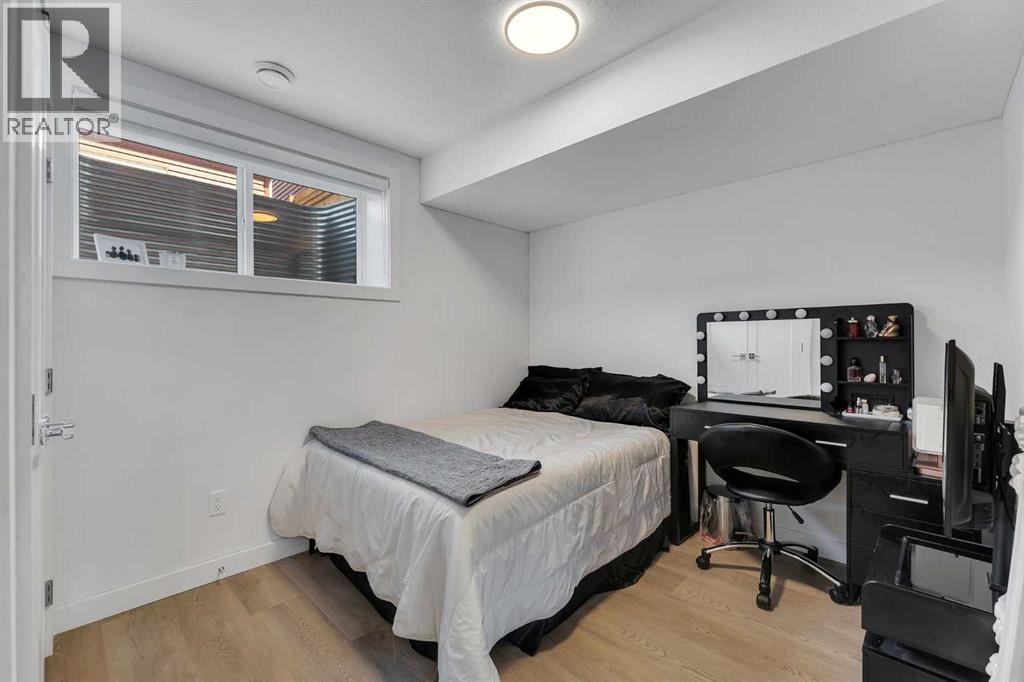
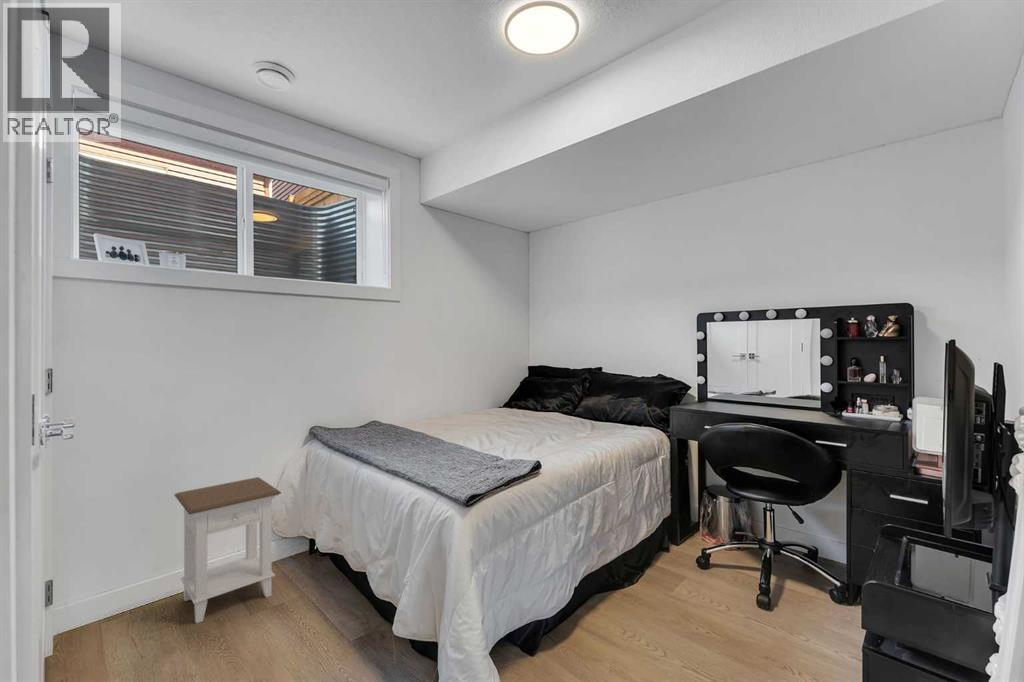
+ nightstand (224, 530)
